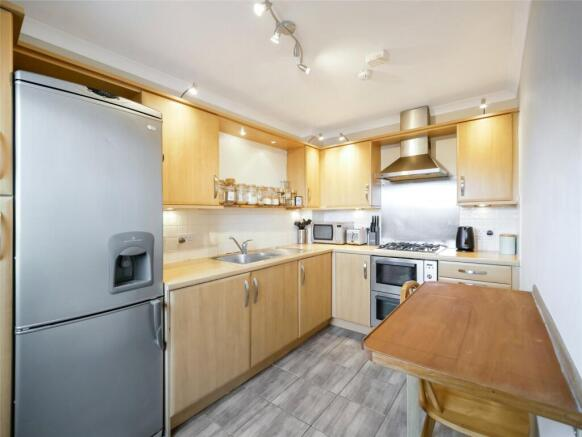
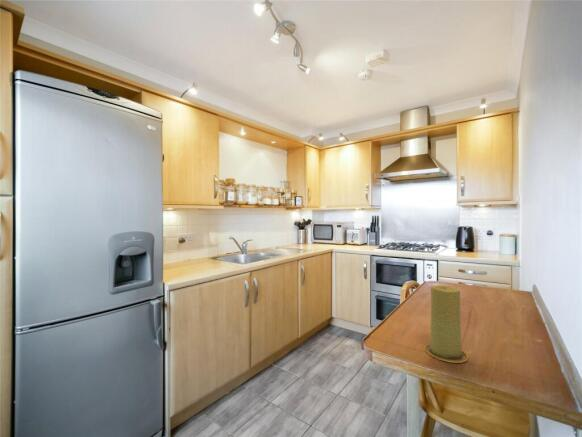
+ candle (445, 320)
